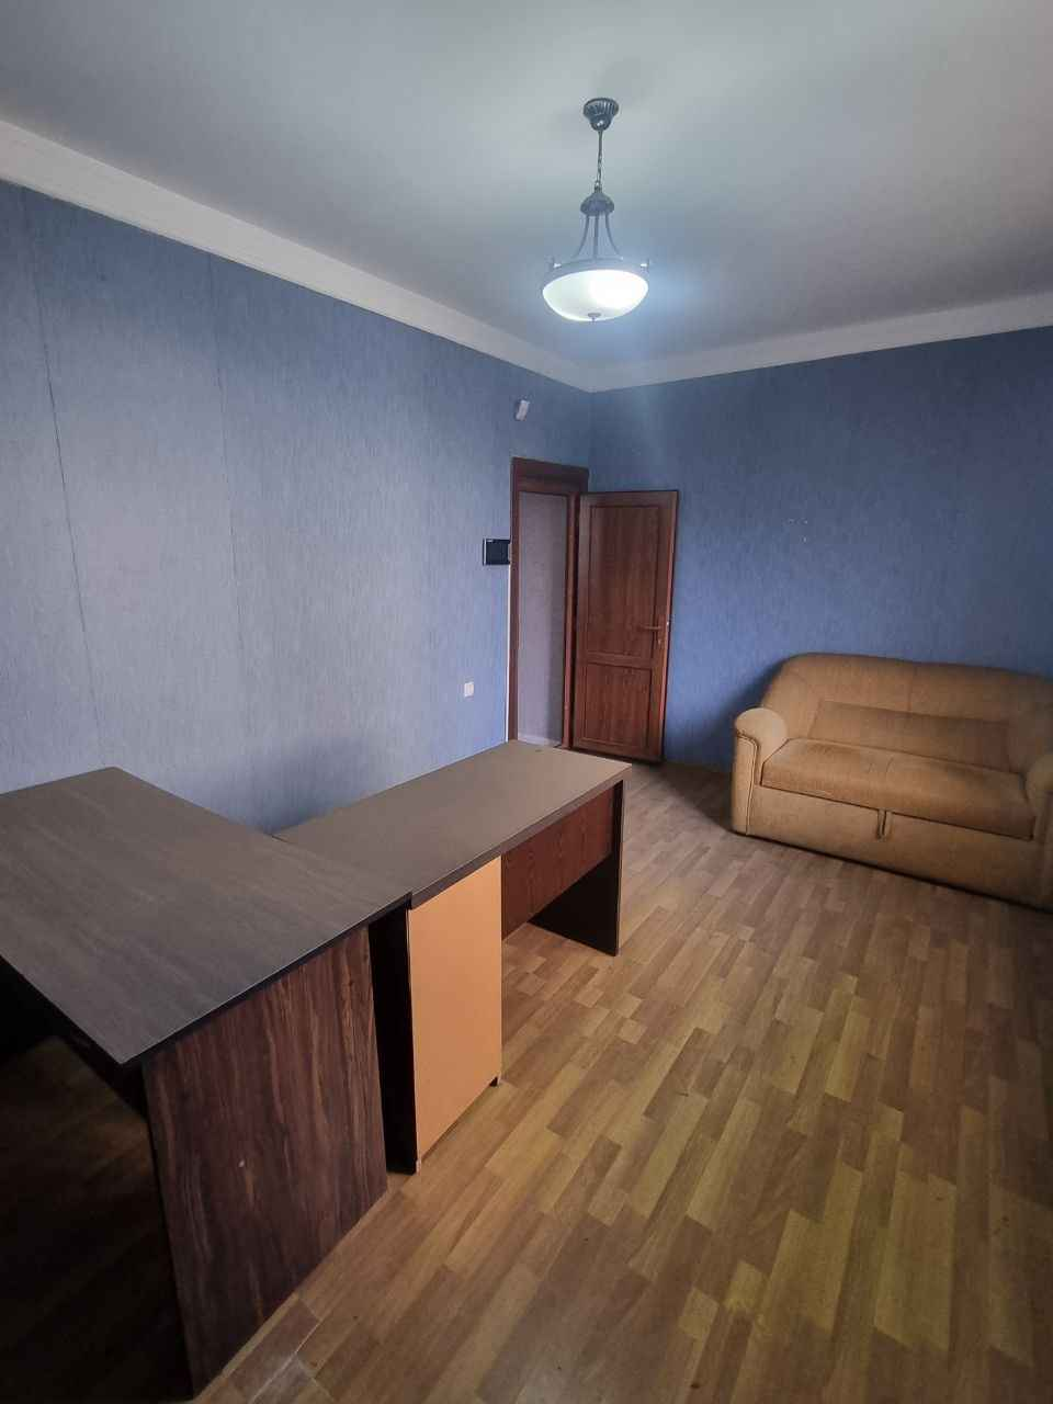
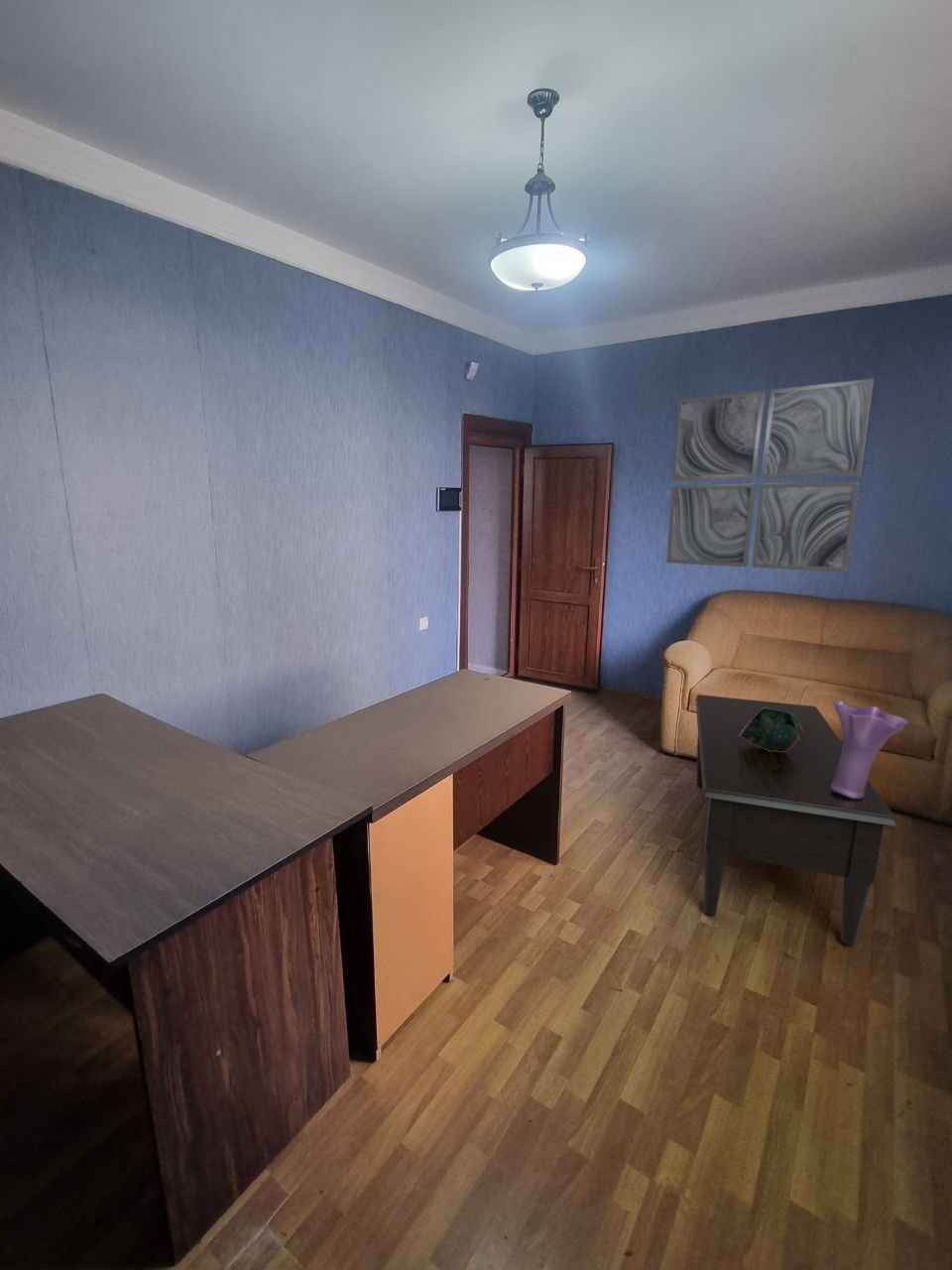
+ wall art (756, 478)
+ decorative bowl (771, 729)
+ coffee table (764, 795)
+ vase (852, 752)
